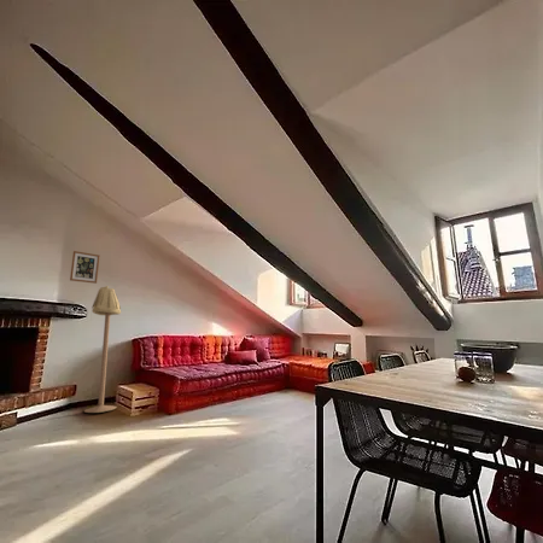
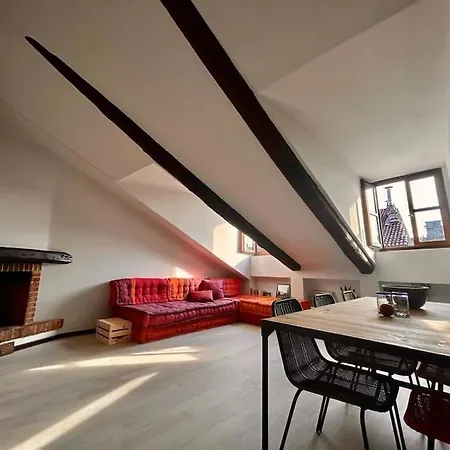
- floor lamp (104, 345)
- wall art (84, 267)
